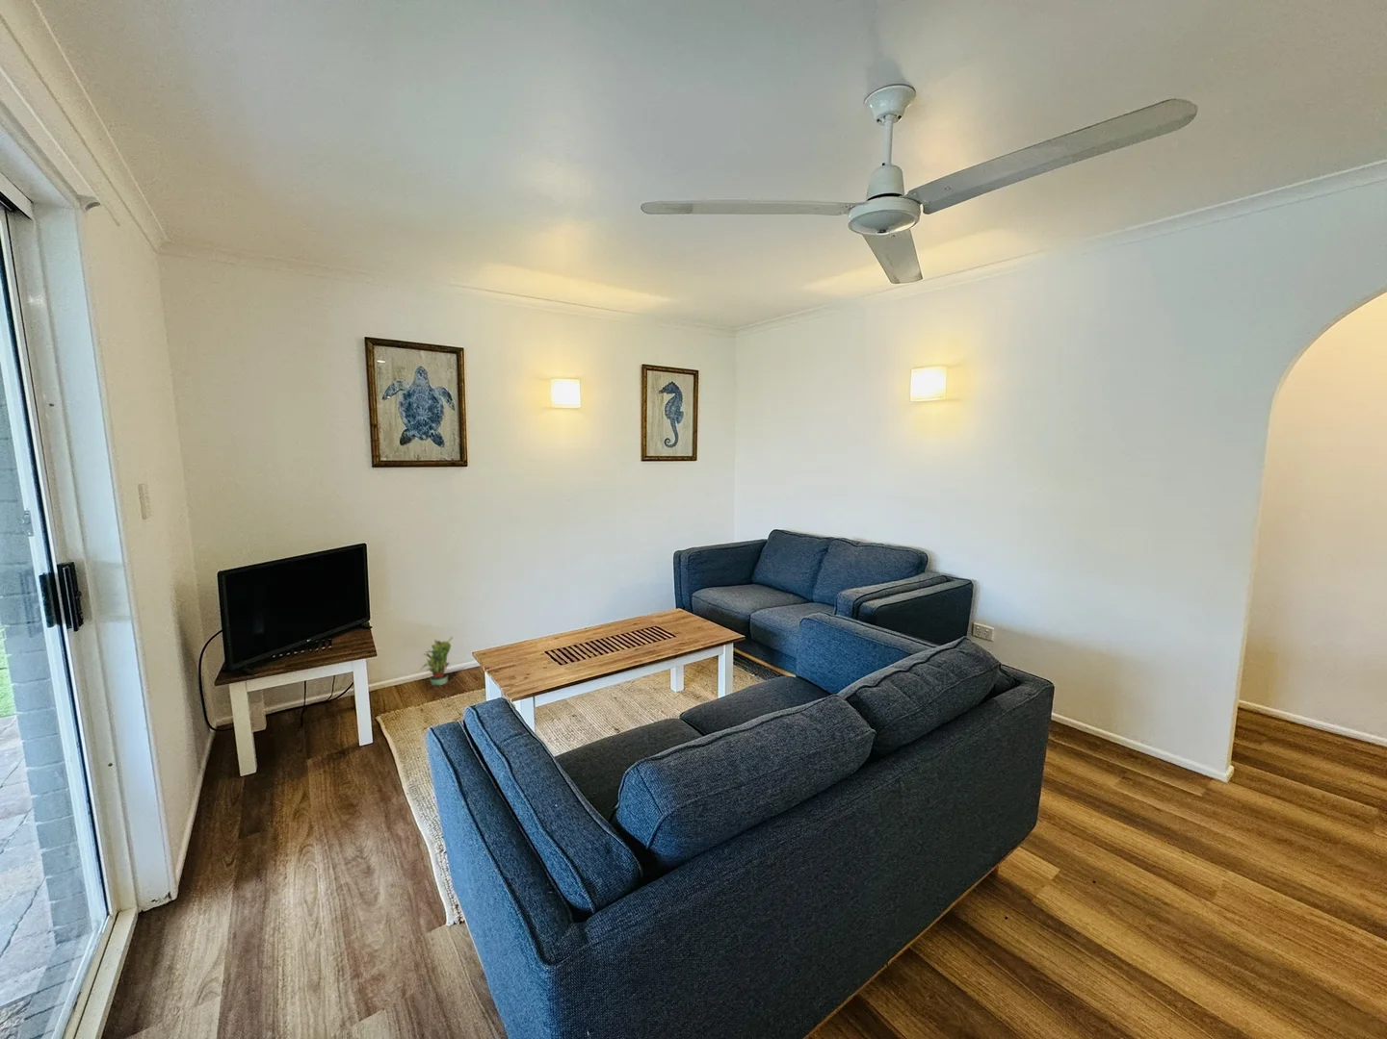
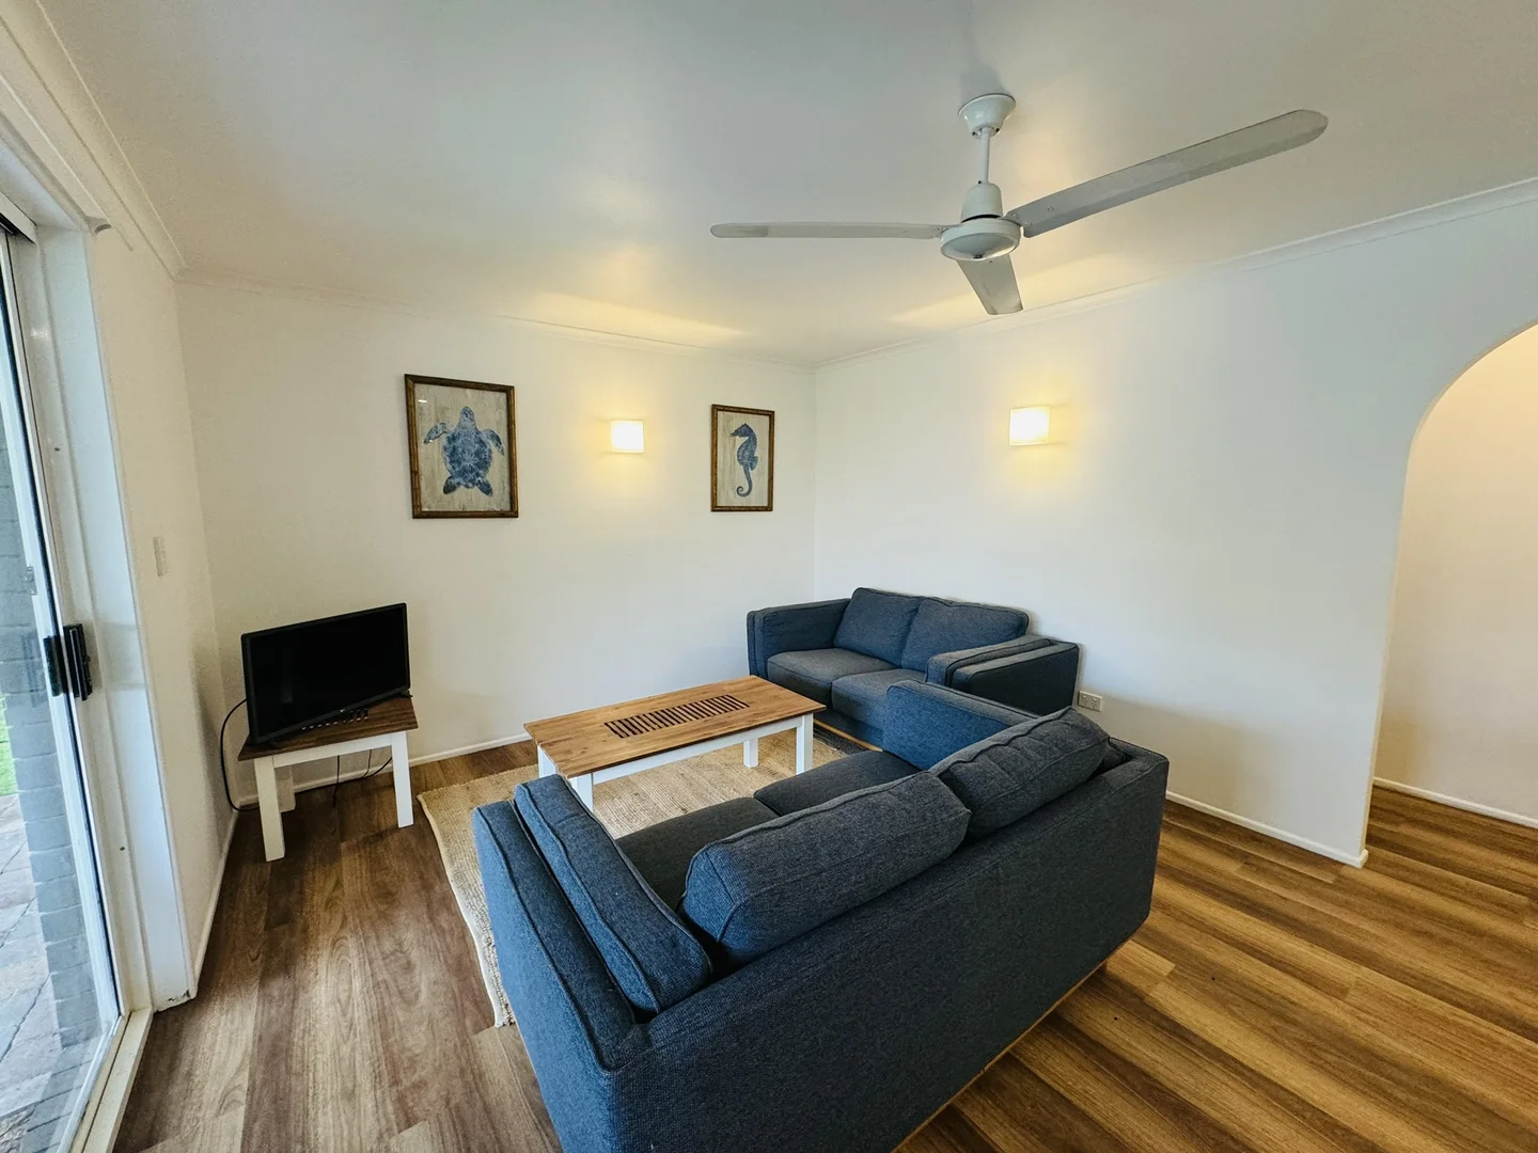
- potted plant (437, 660)
